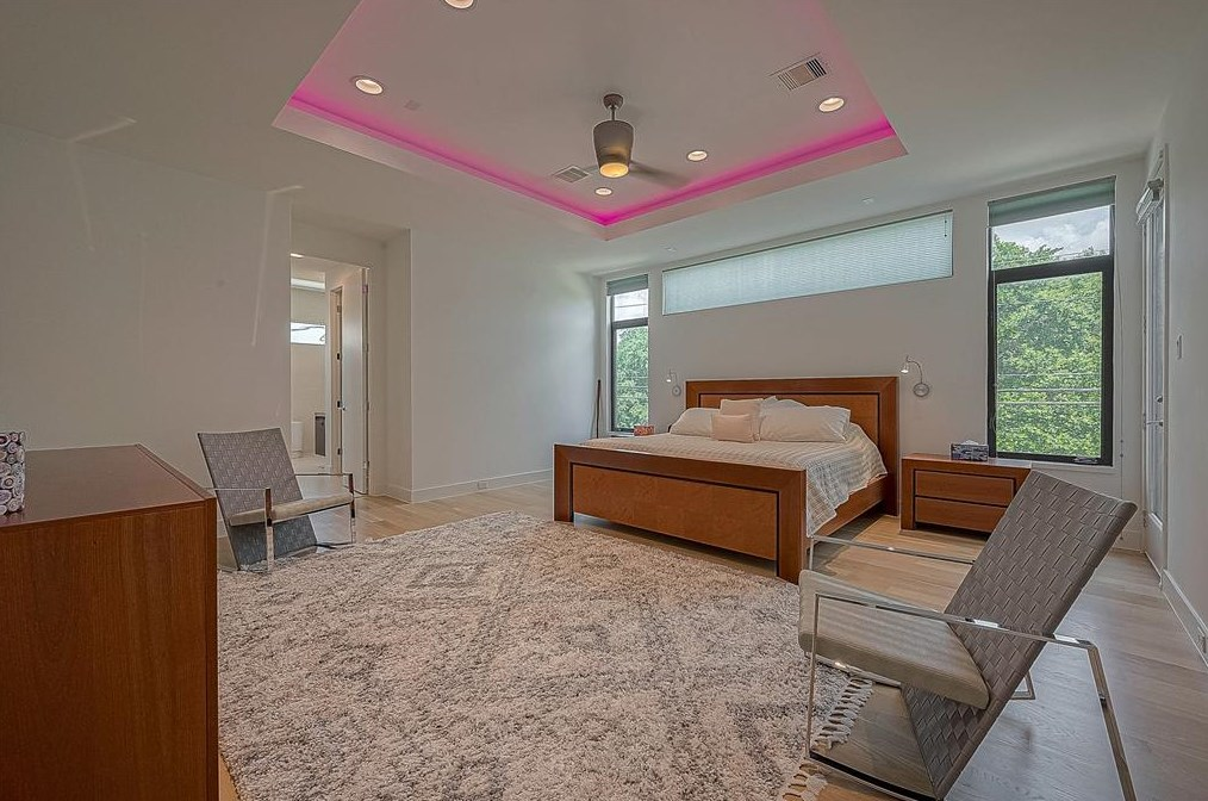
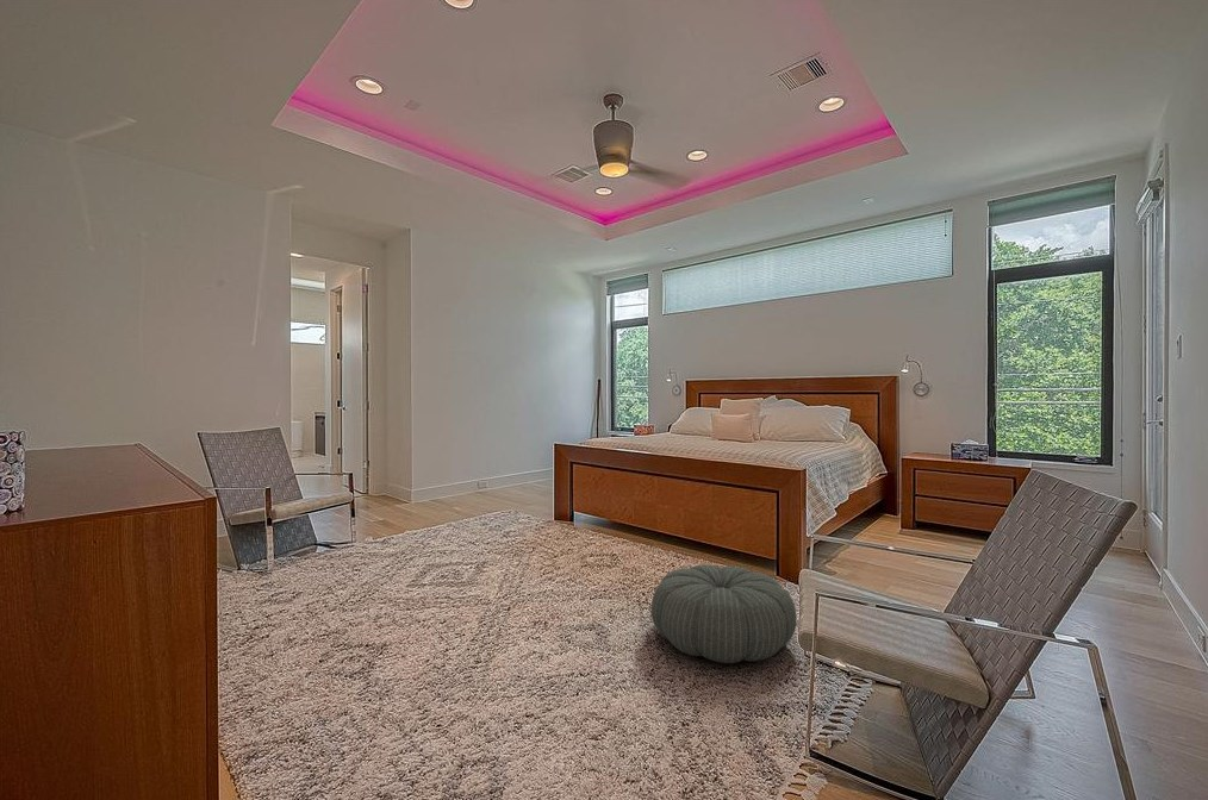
+ pouf (721, 608)
